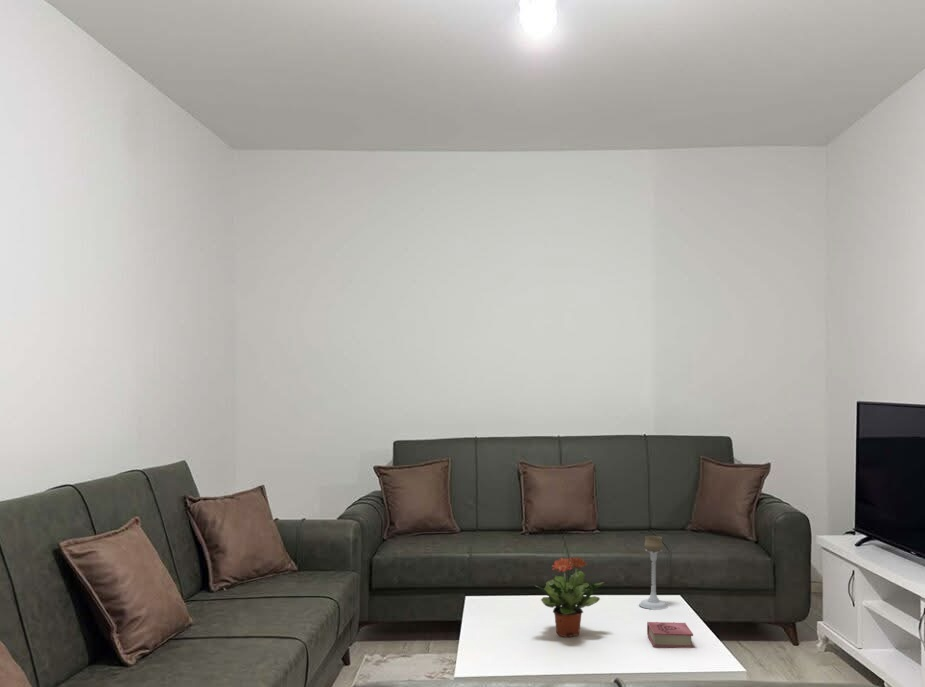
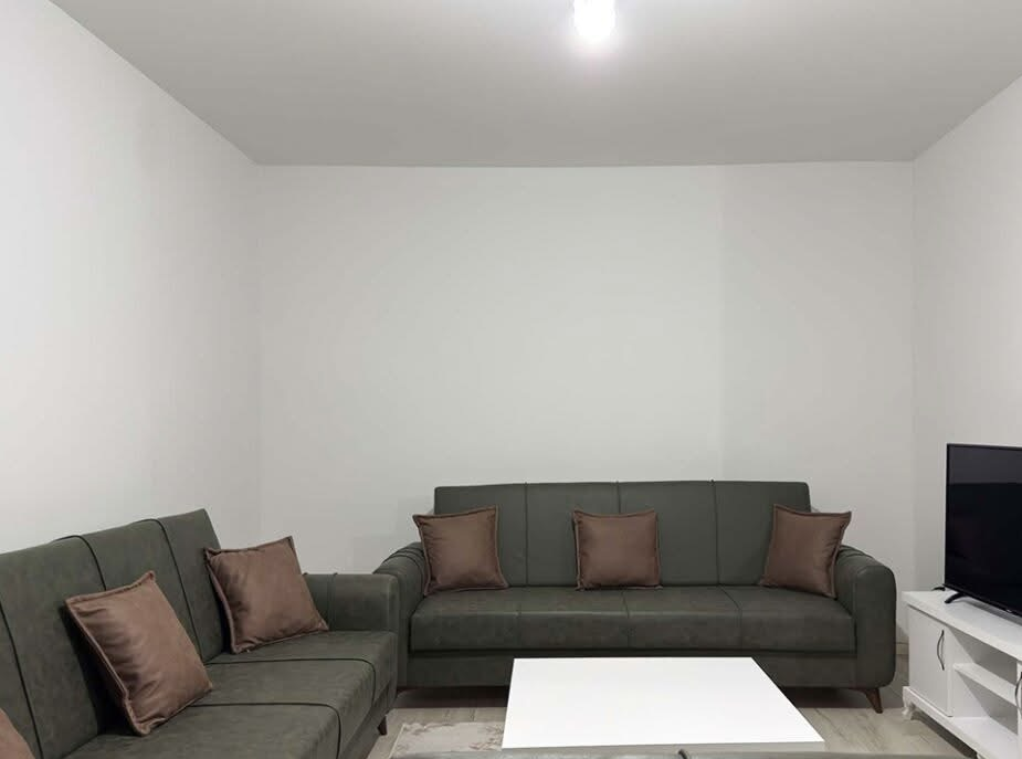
- candle holder (653, 571)
- book (669, 634)
- potted plant (569, 595)
